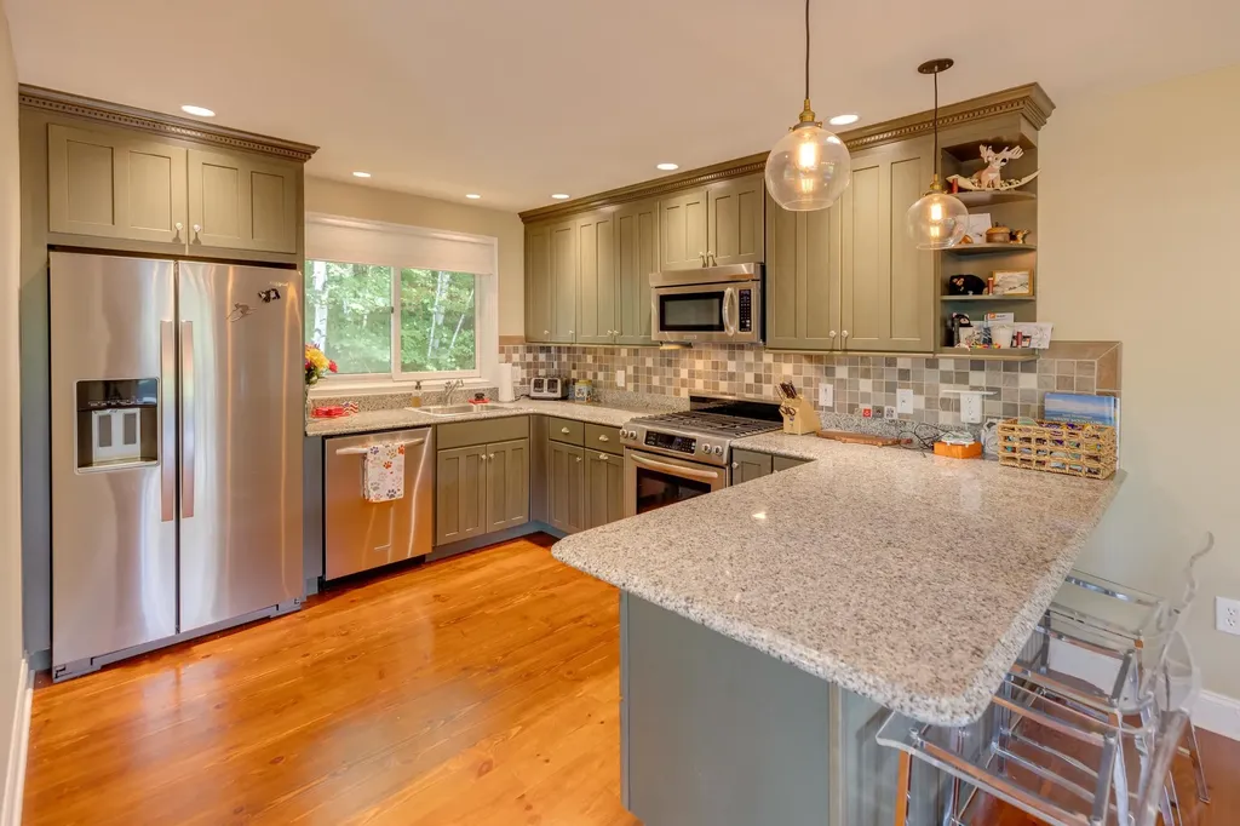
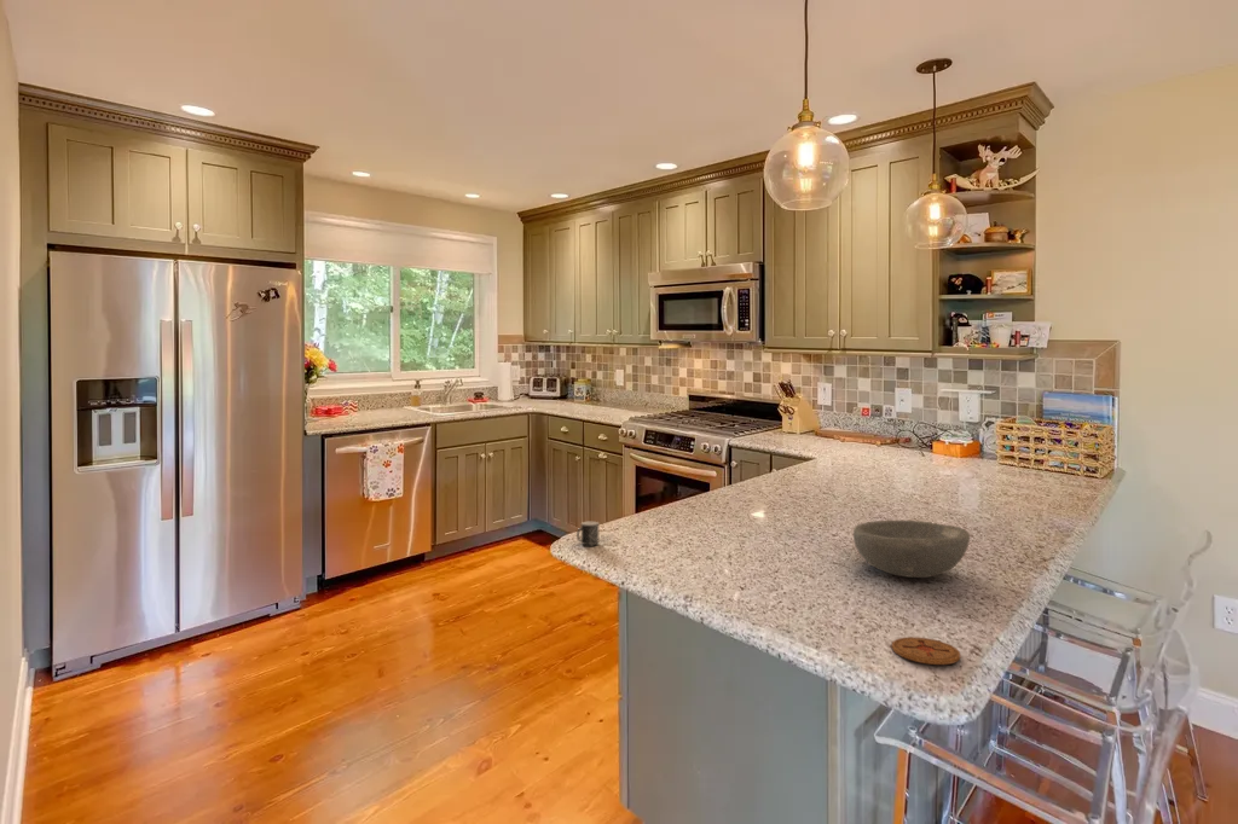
+ coaster (925, 650)
+ mug (596, 532)
+ bowl (908, 550)
